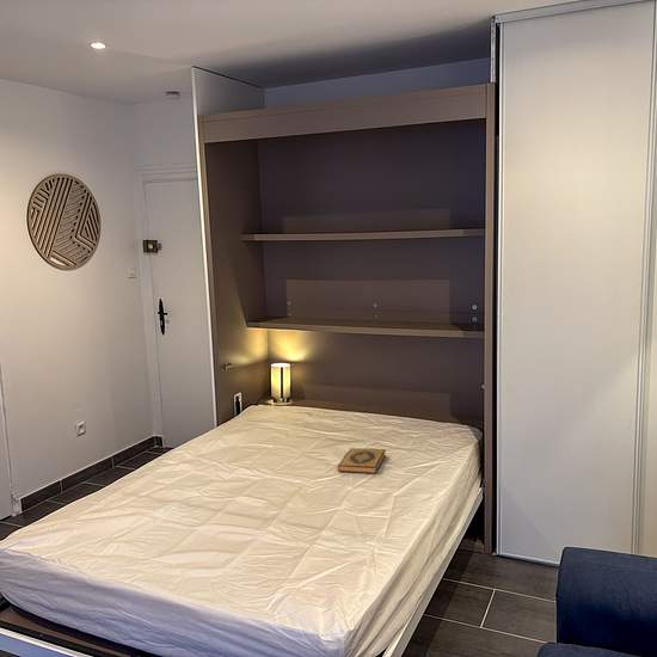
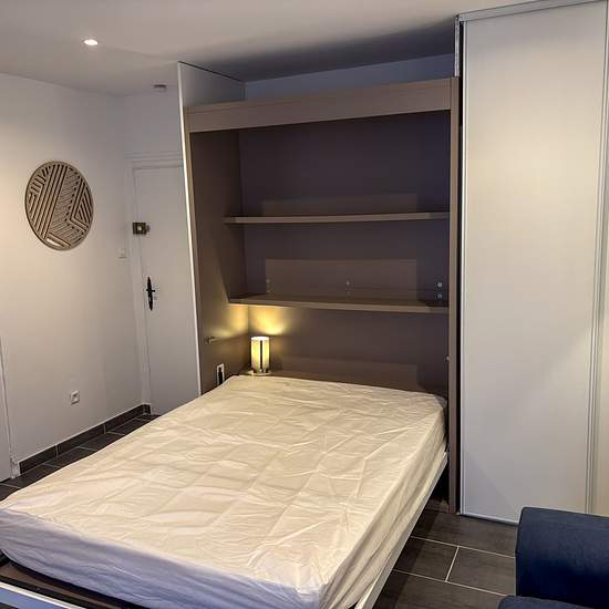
- hardback book (362, 460)
